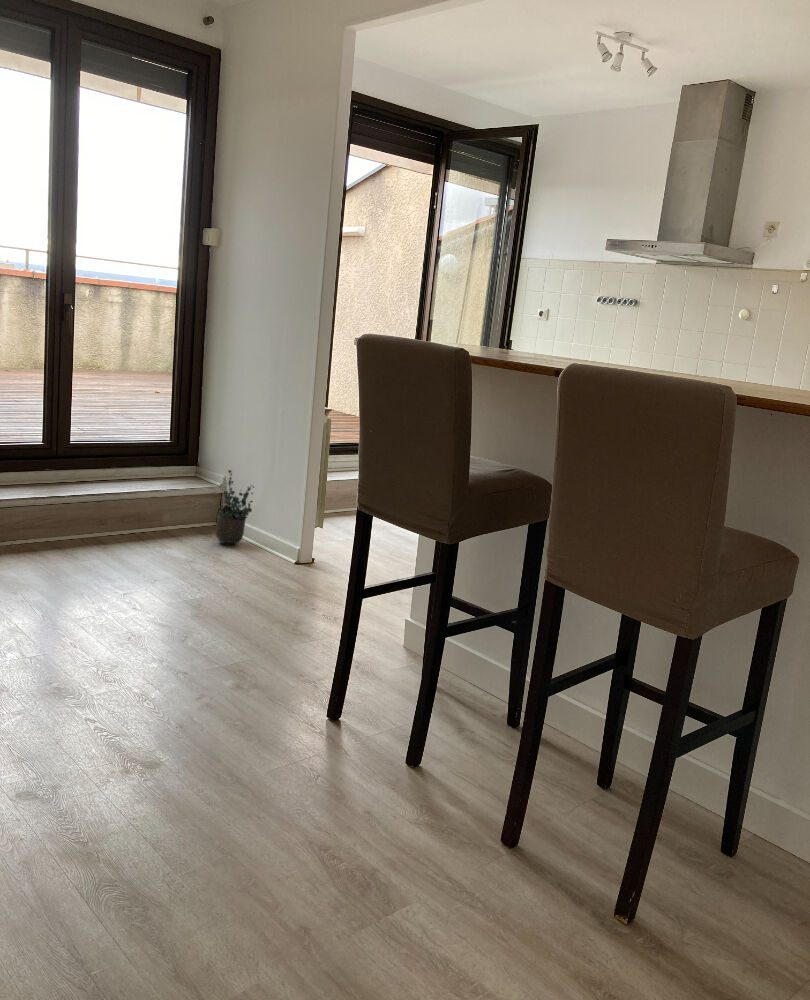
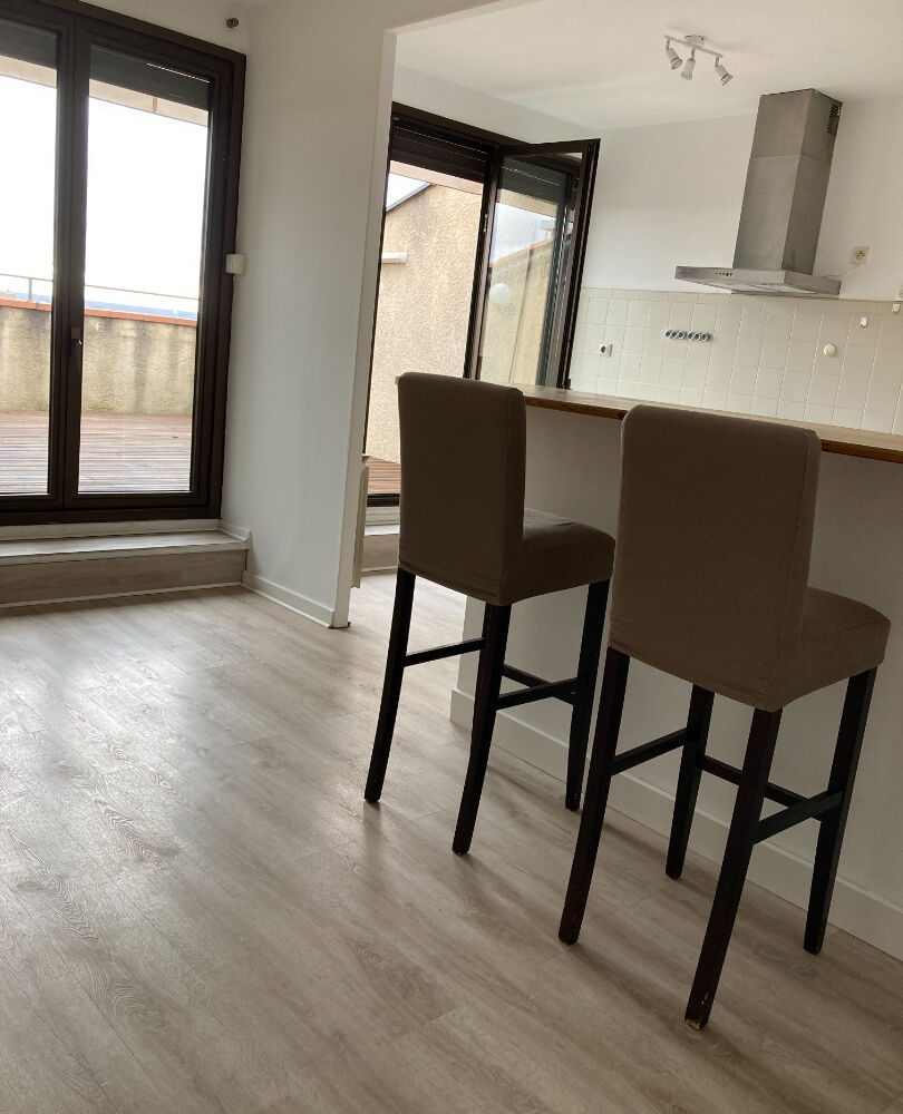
- potted plant (233, 508)
